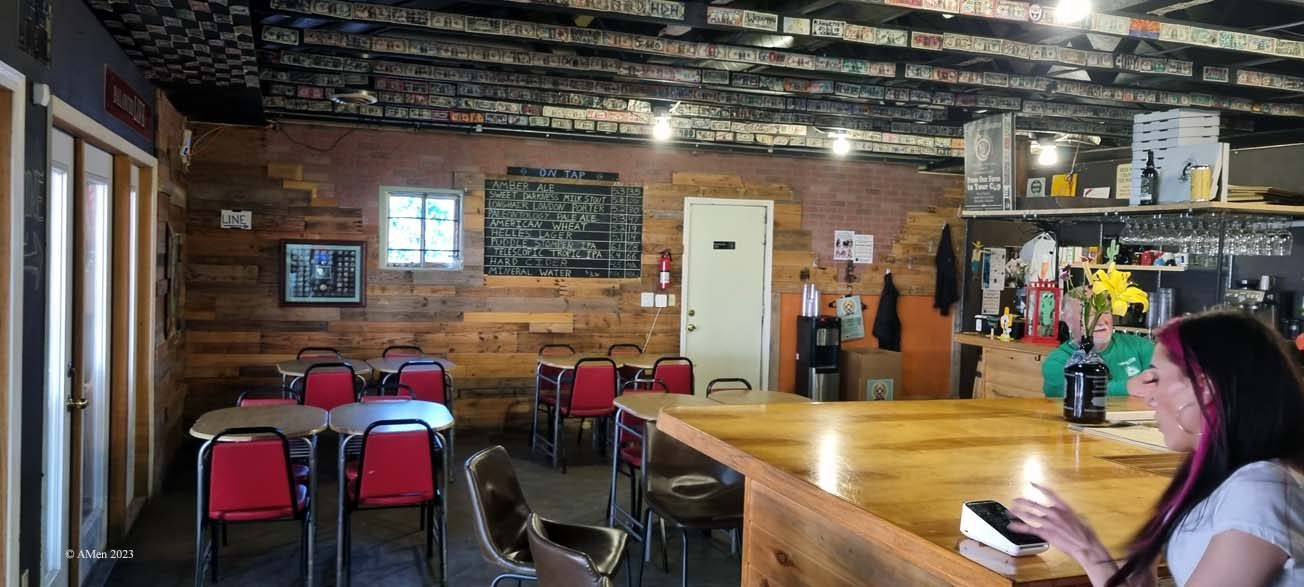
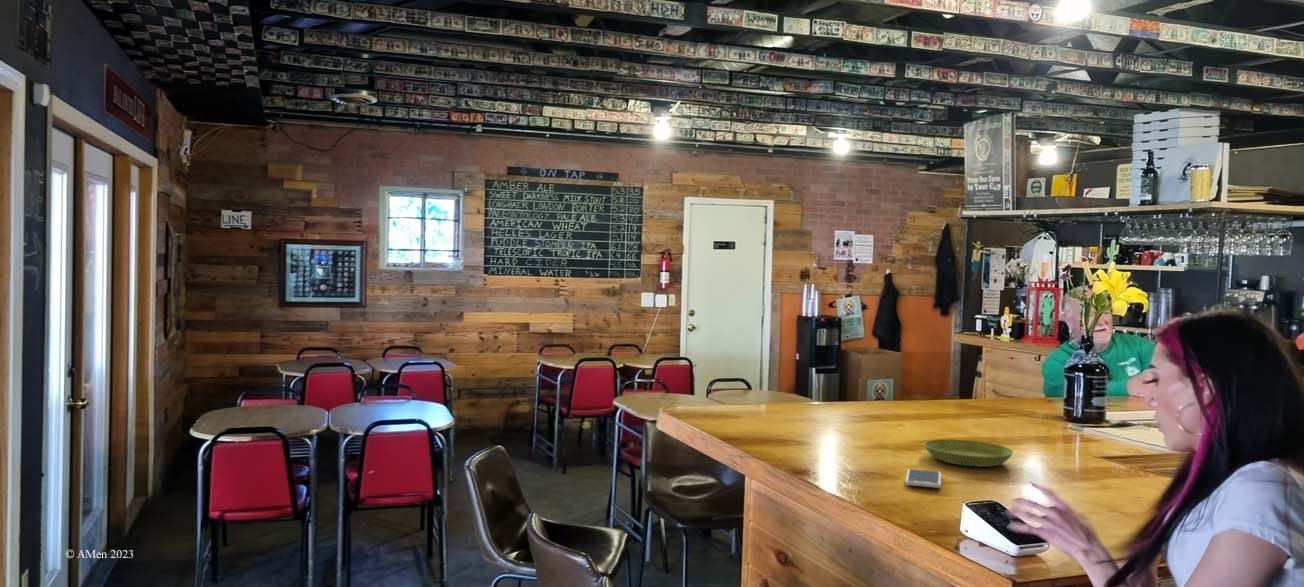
+ smartphone (923, 477)
+ saucer (967, 453)
